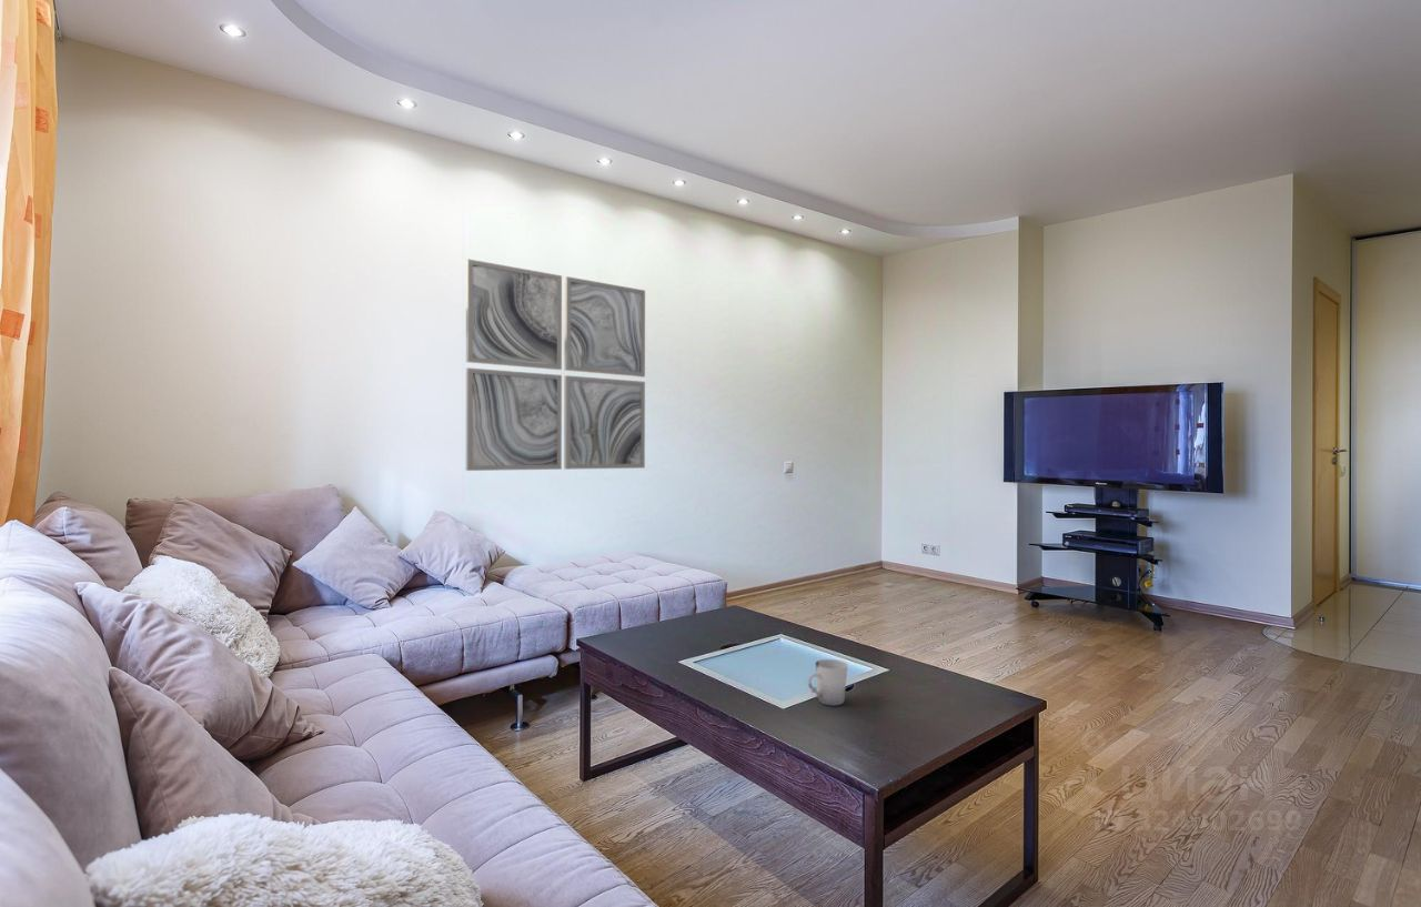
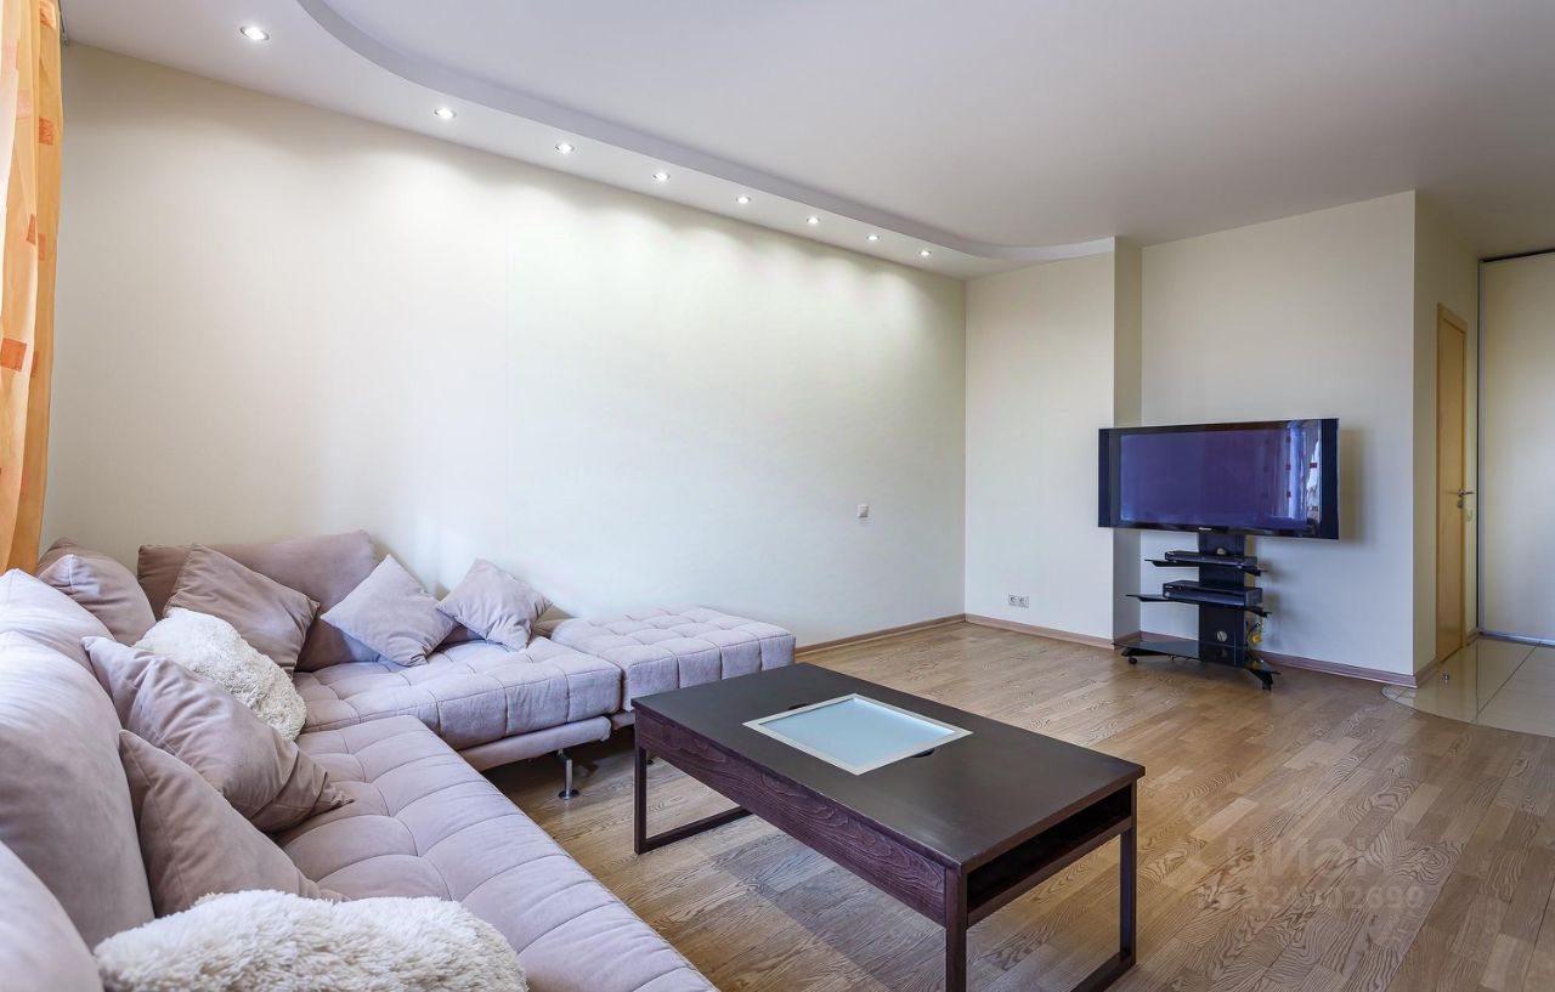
- cup (826, 683)
- wall art (564, 370)
